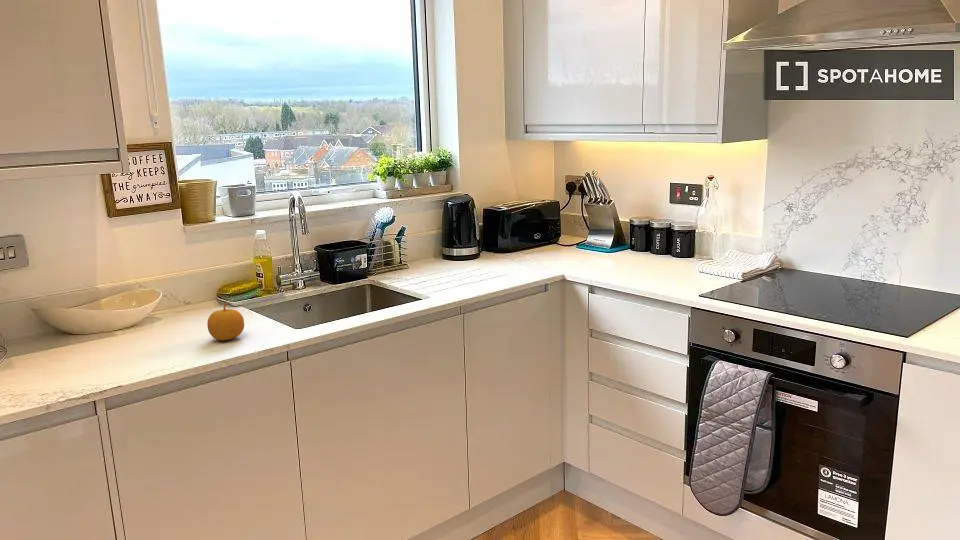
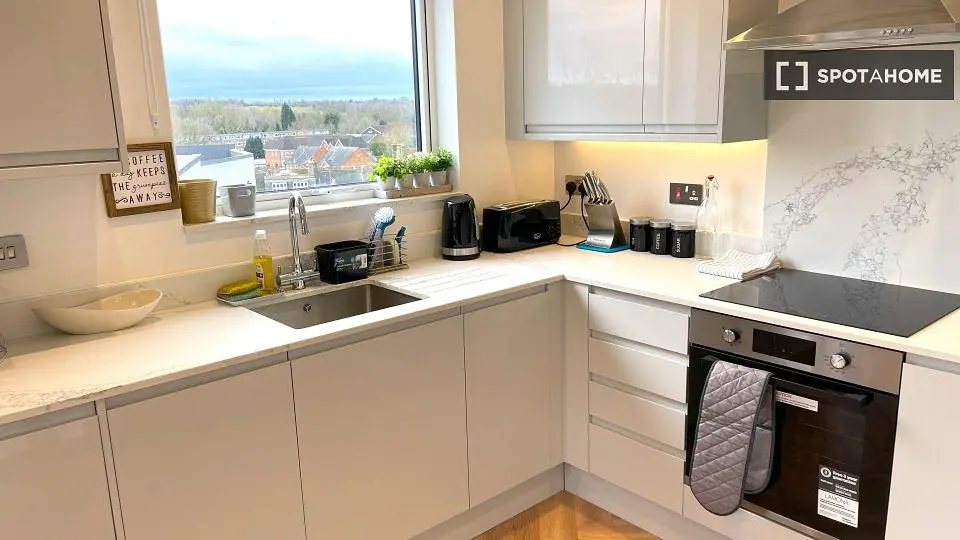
- fruit (225, 320)
